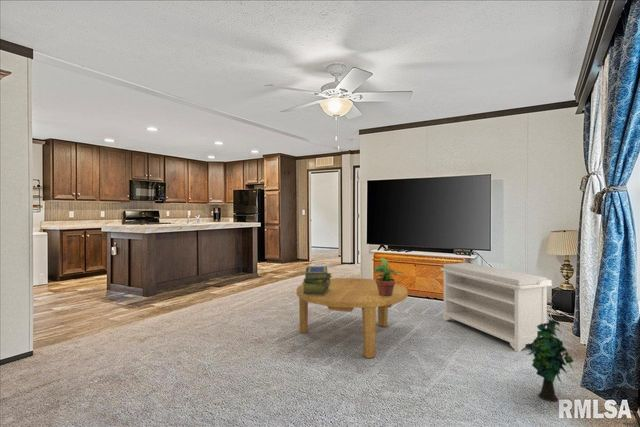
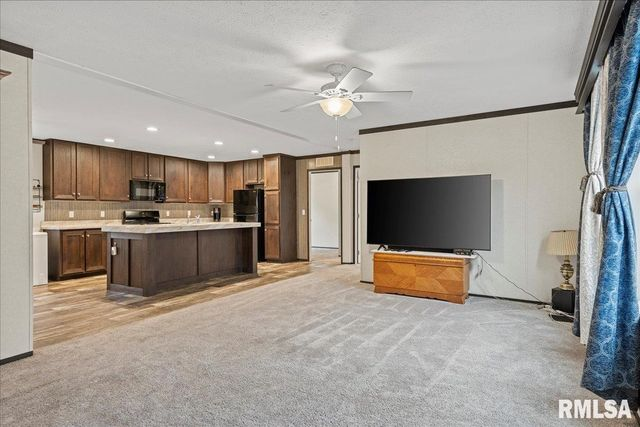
- potted plant (387, 277)
- stack of books (317, 279)
- coffee table (351, 311)
- decorative plant (548, 357)
- bench (489, 300)
